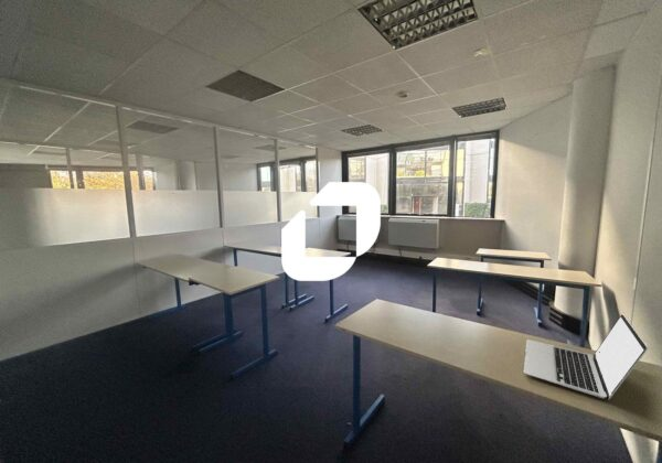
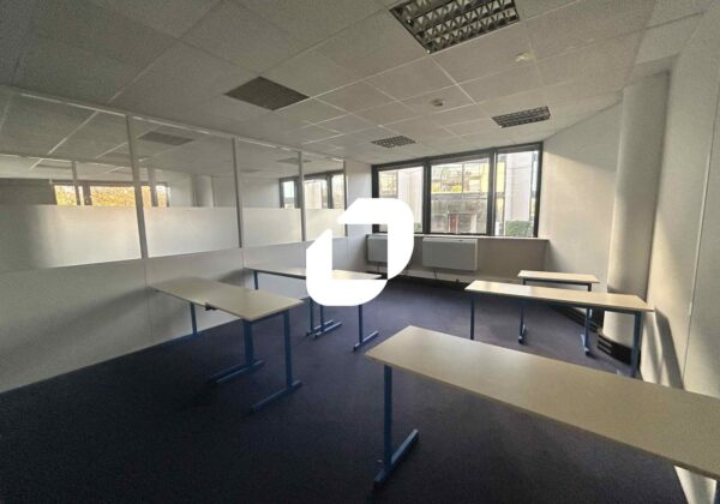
- laptop (573, 349)
